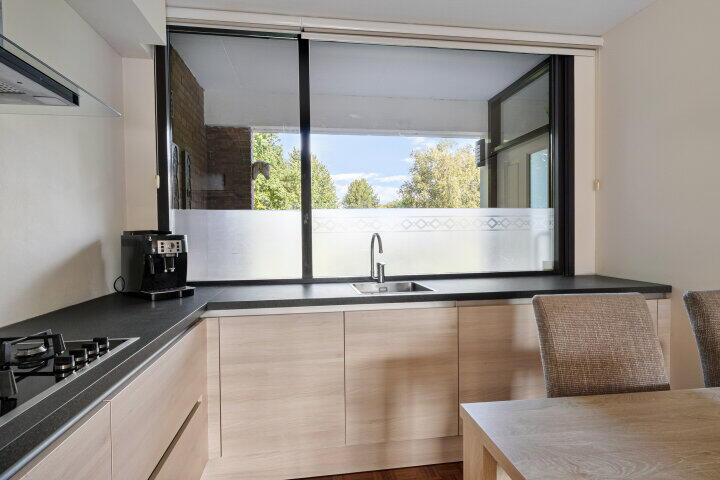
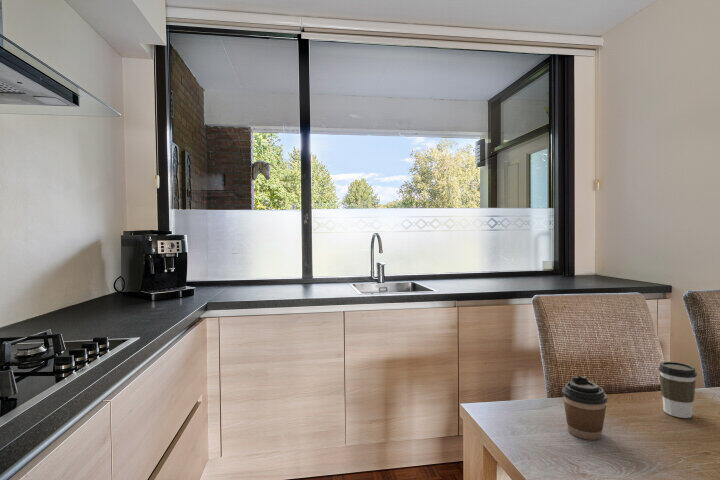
+ coffee cup (584, 406)
+ coffee cup (677, 389)
